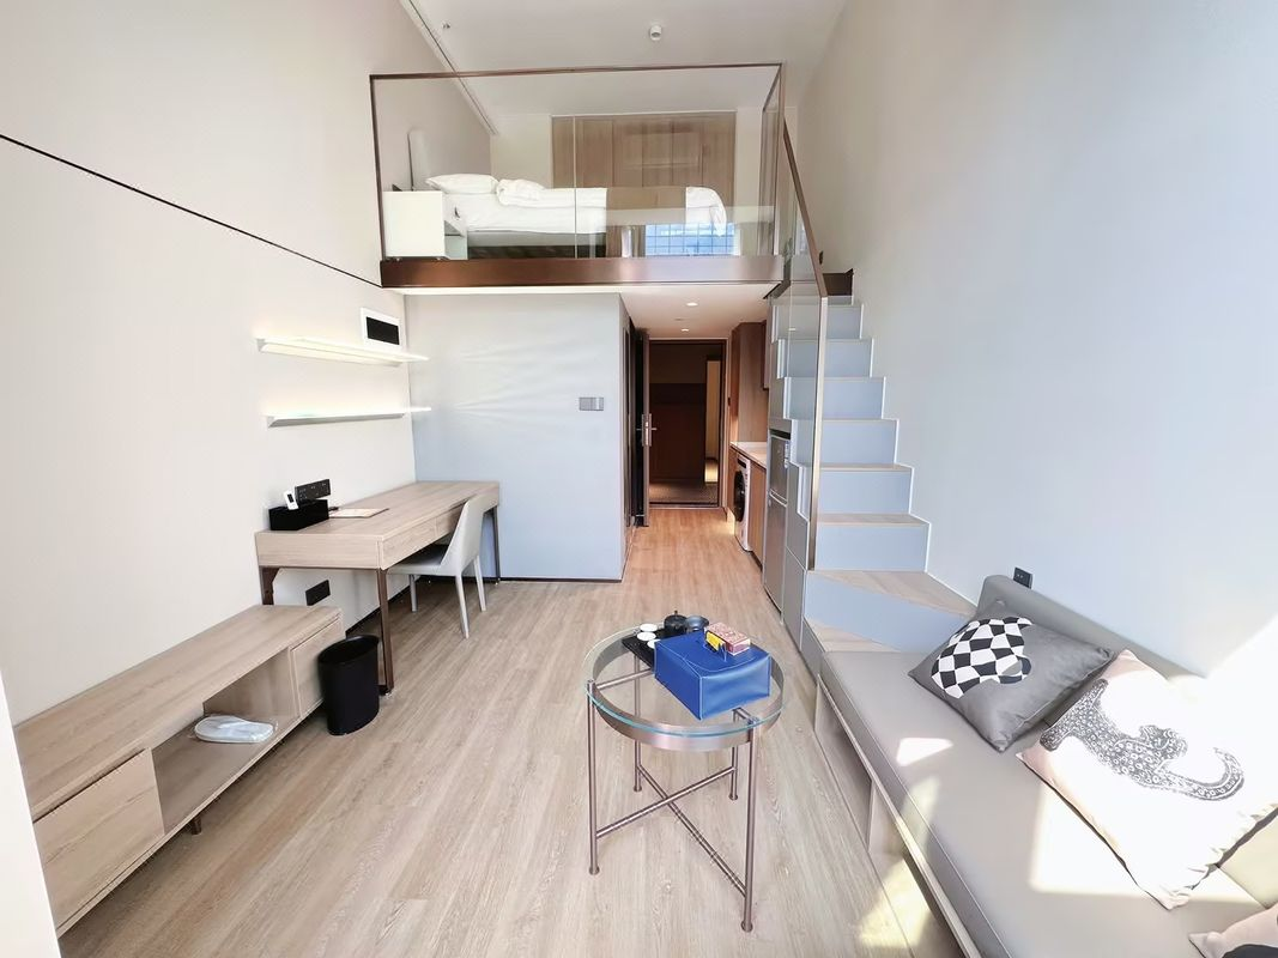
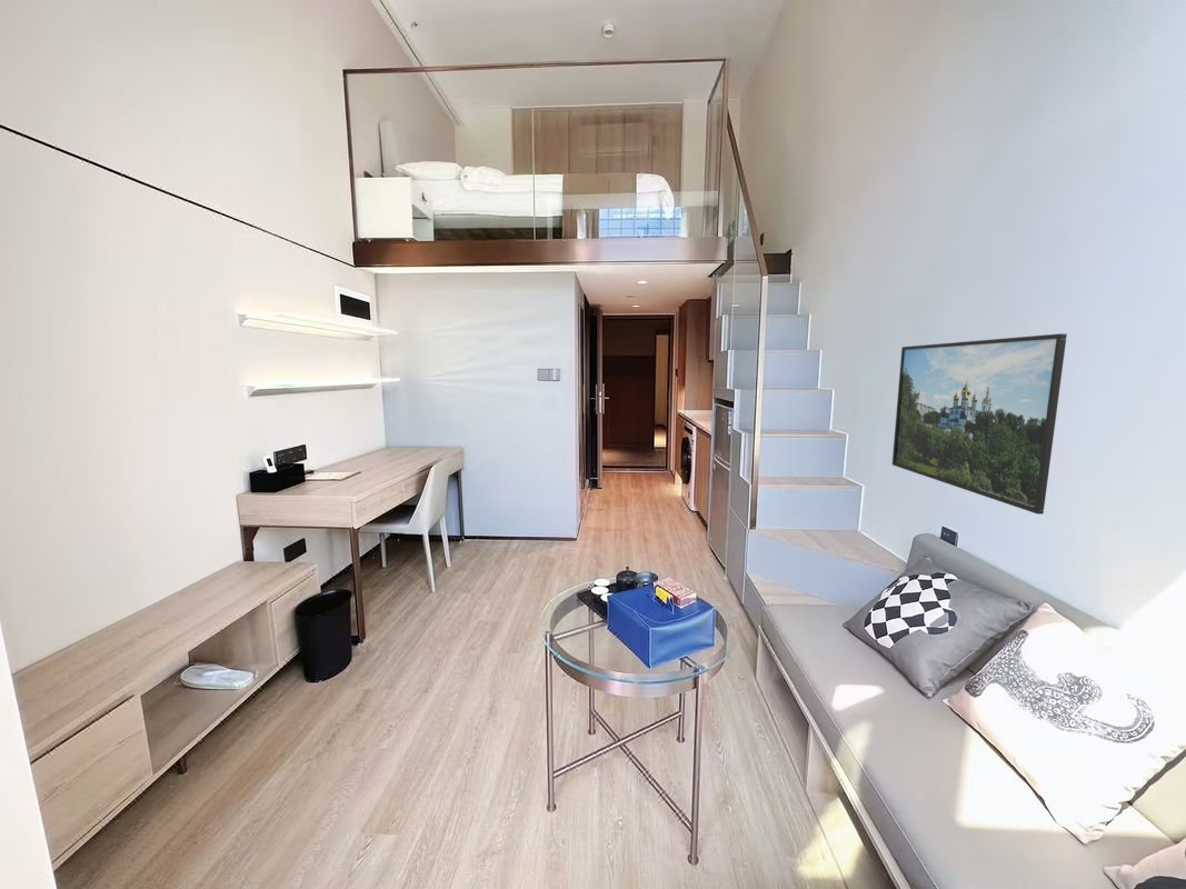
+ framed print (958, 414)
